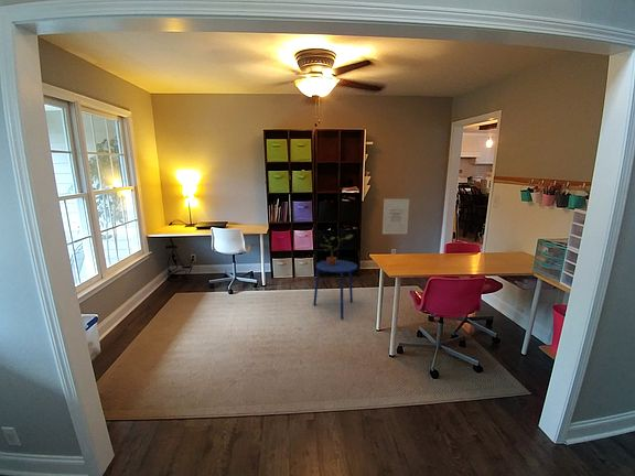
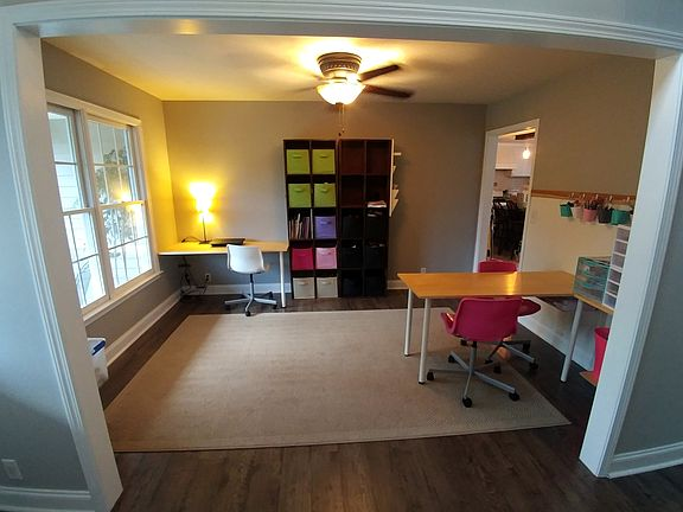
- potted plant (334, 249)
- side table (341, 288)
- wall art (396, 216)
